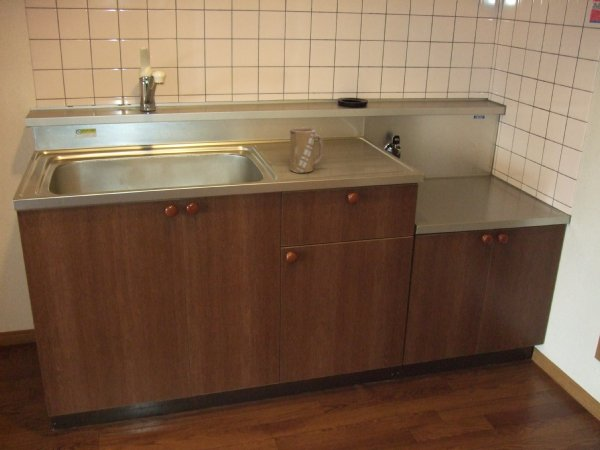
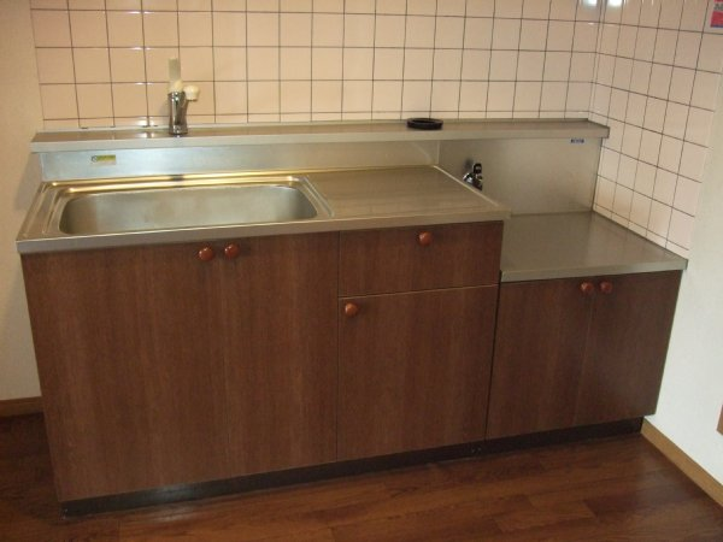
- mug (305, 148)
